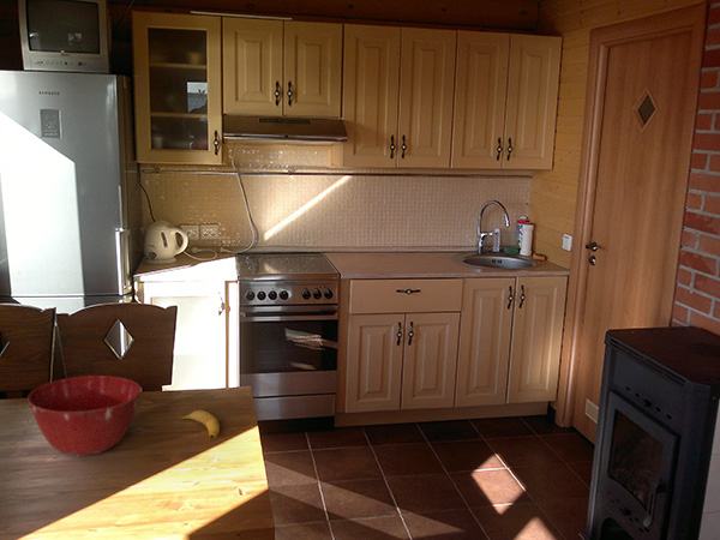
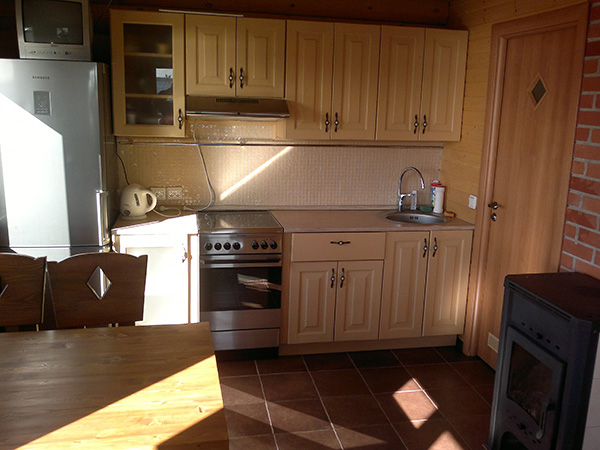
- banana (202, 421)
- mixing bowl (86, 419)
